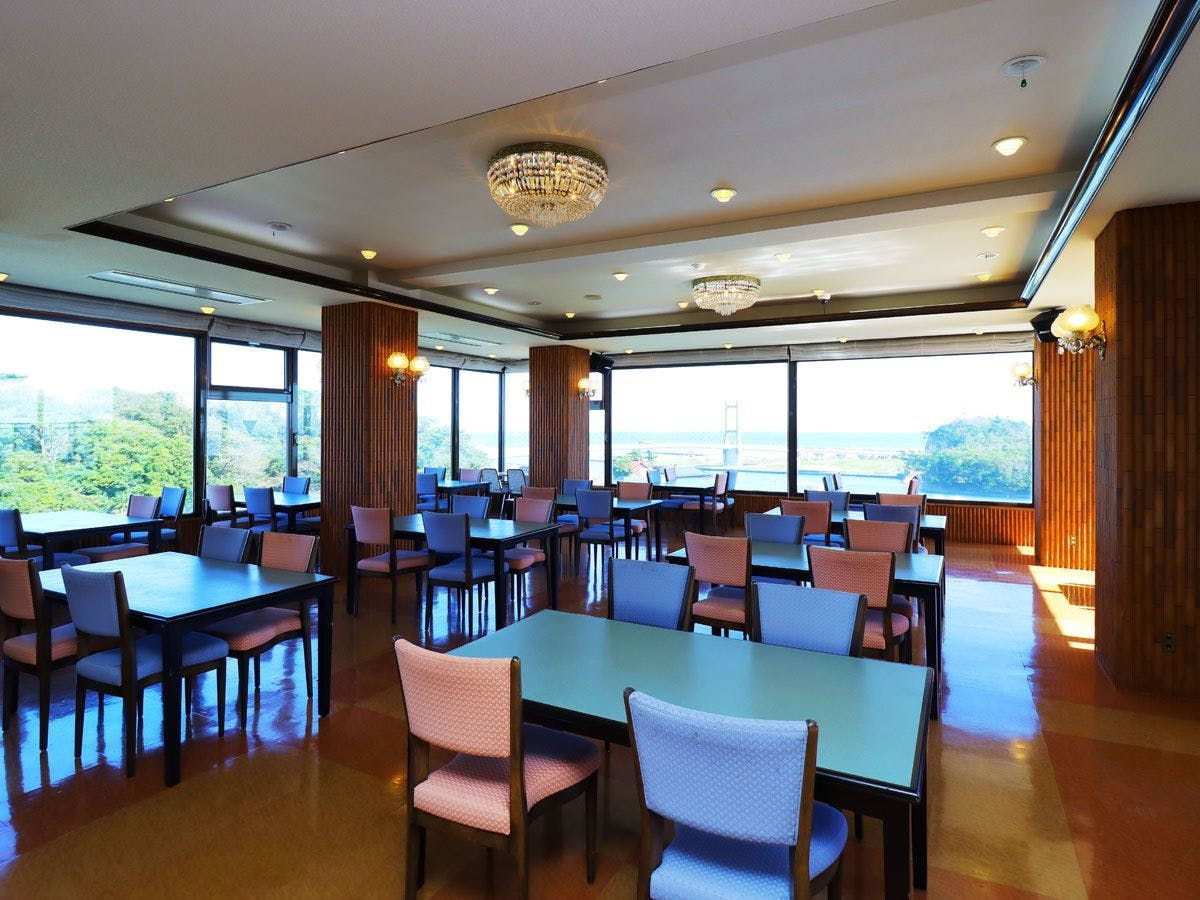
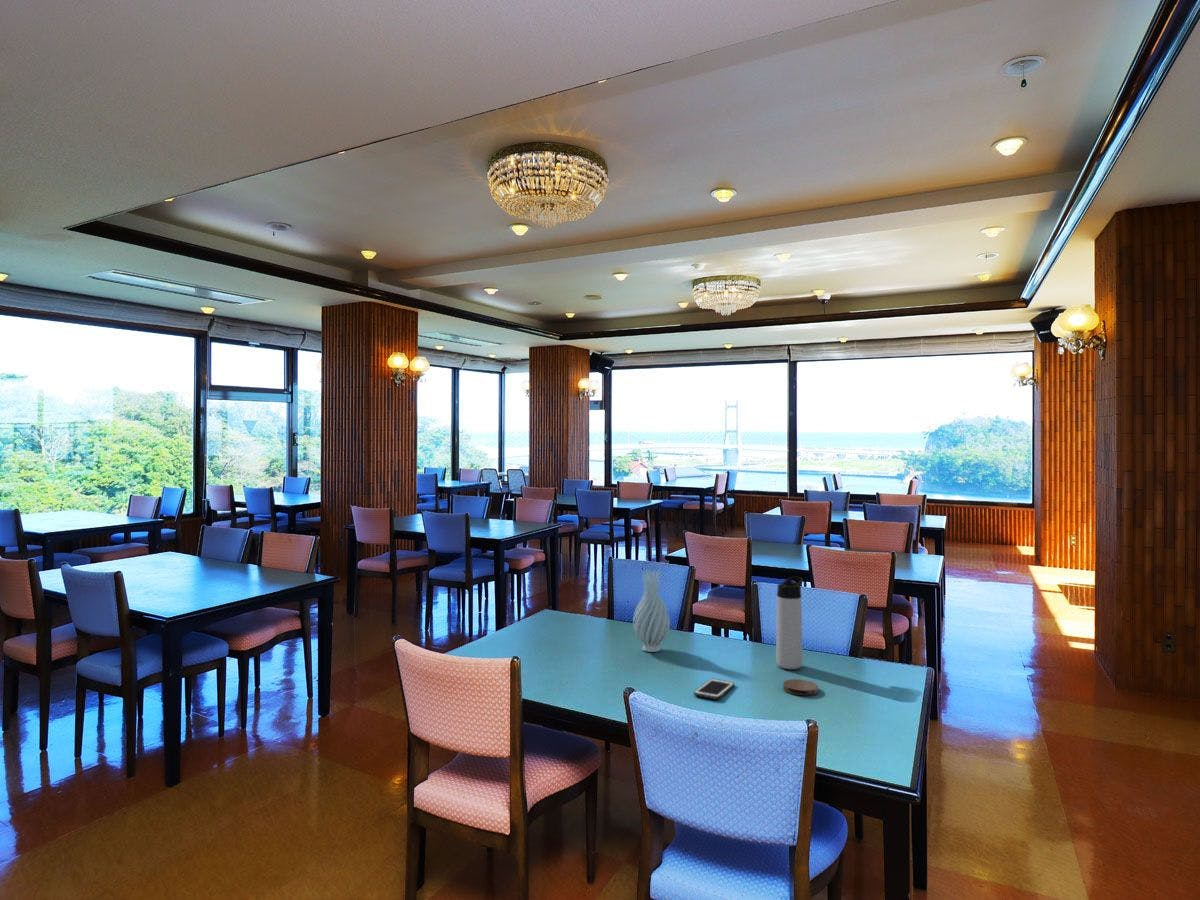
+ cell phone (714, 688)
+ thermos bottle (791, 621)
+ coaster (800, 687)
+ vase (651, 609)
